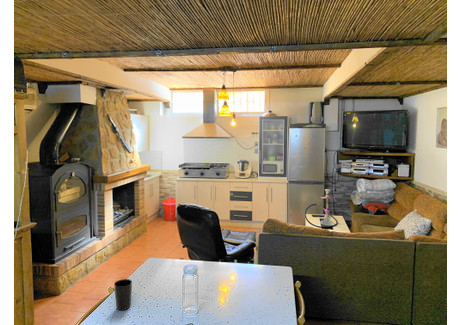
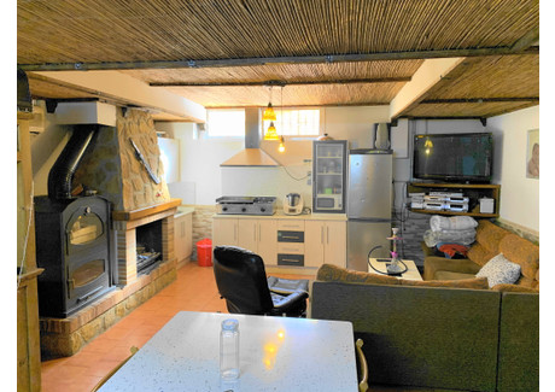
- cup (123, 294)
